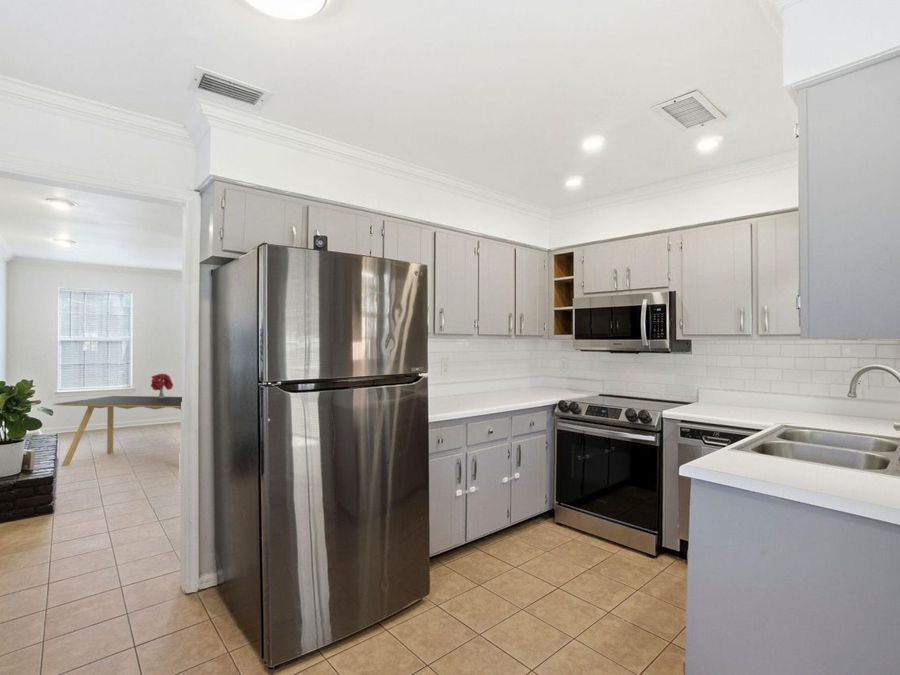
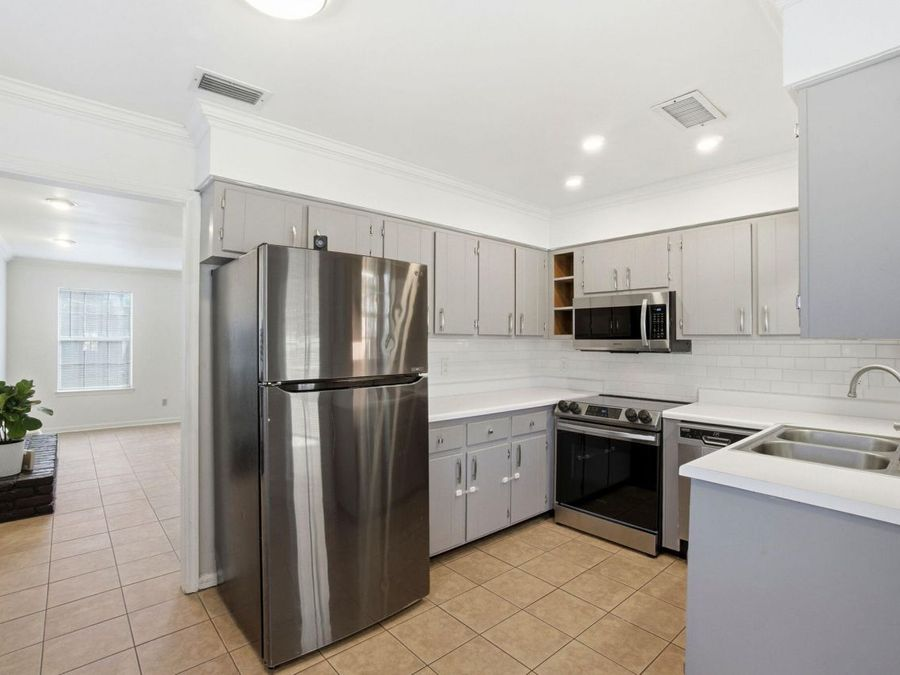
- dining table (151, 408)
- bouquet (161, 385)
